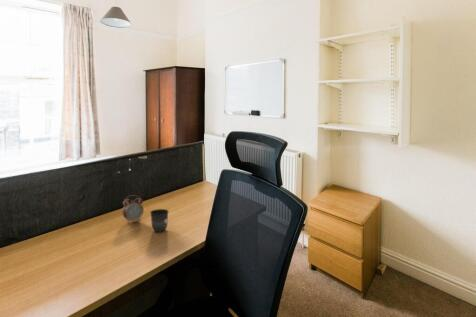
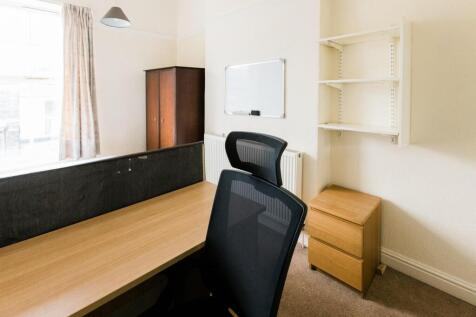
- alarm clock (133, 208)
- mug (161, 219)
